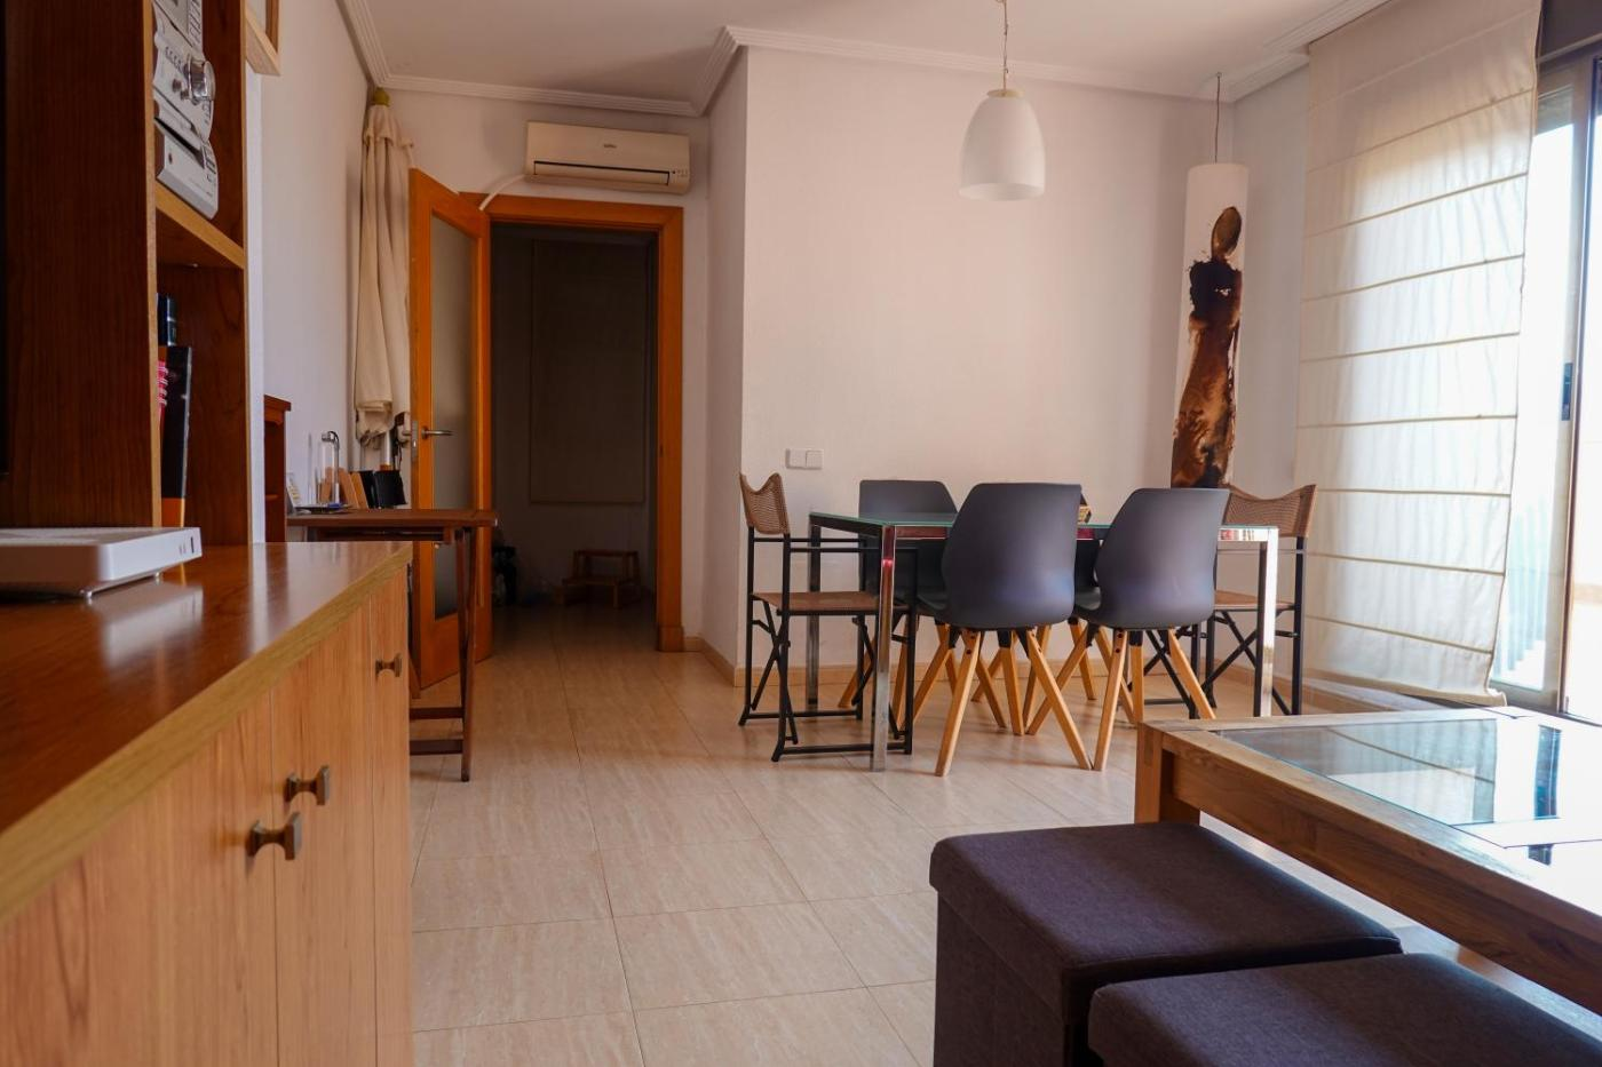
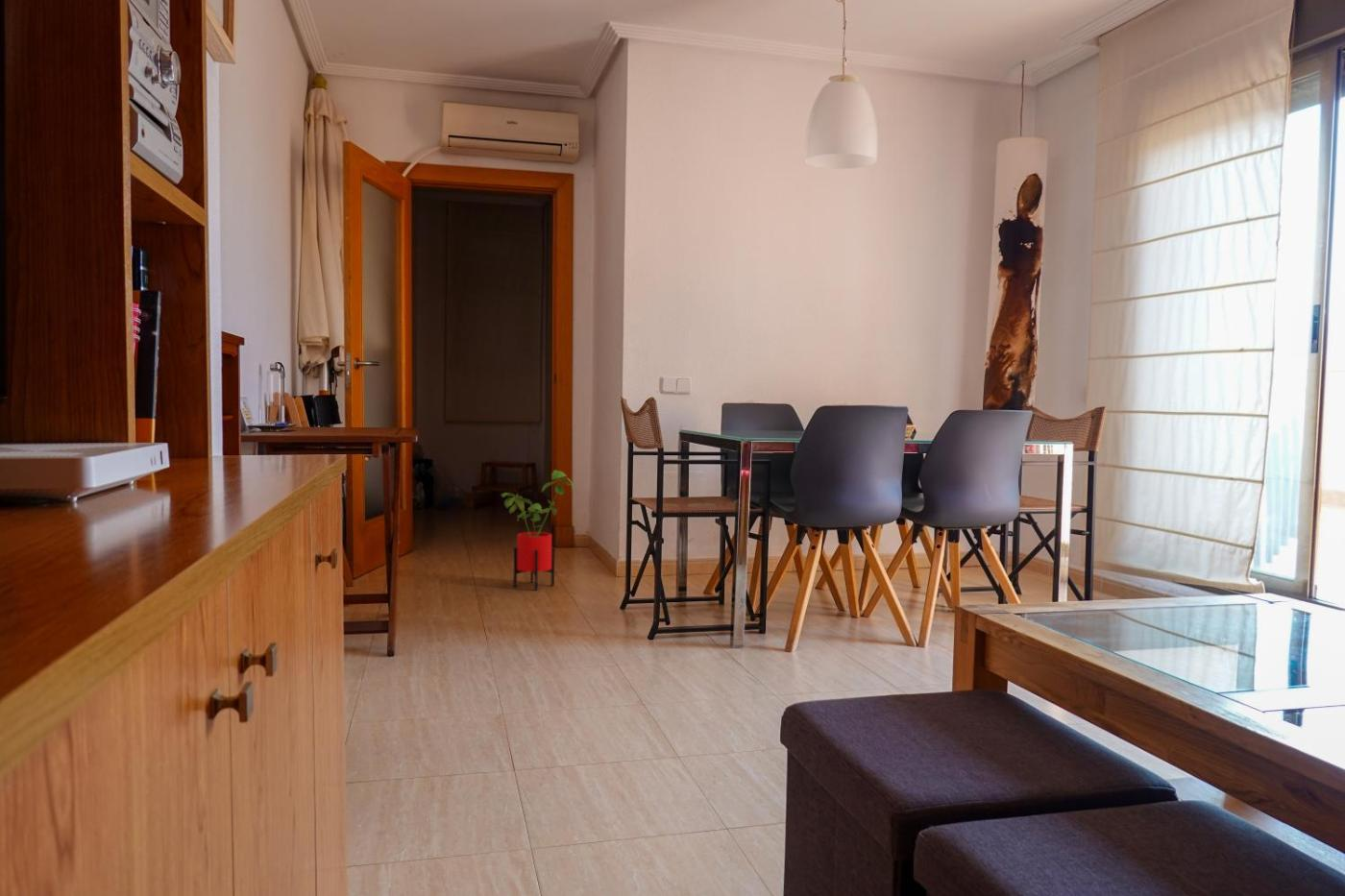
+ house plant (540, 528)
